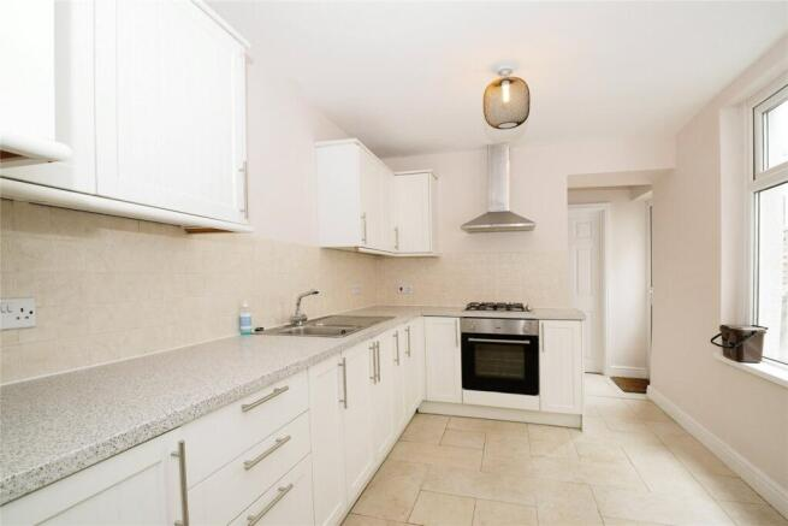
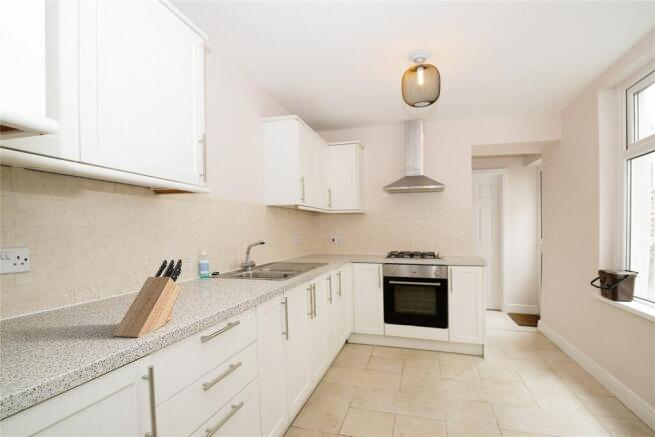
+ knife block (153, 293)
